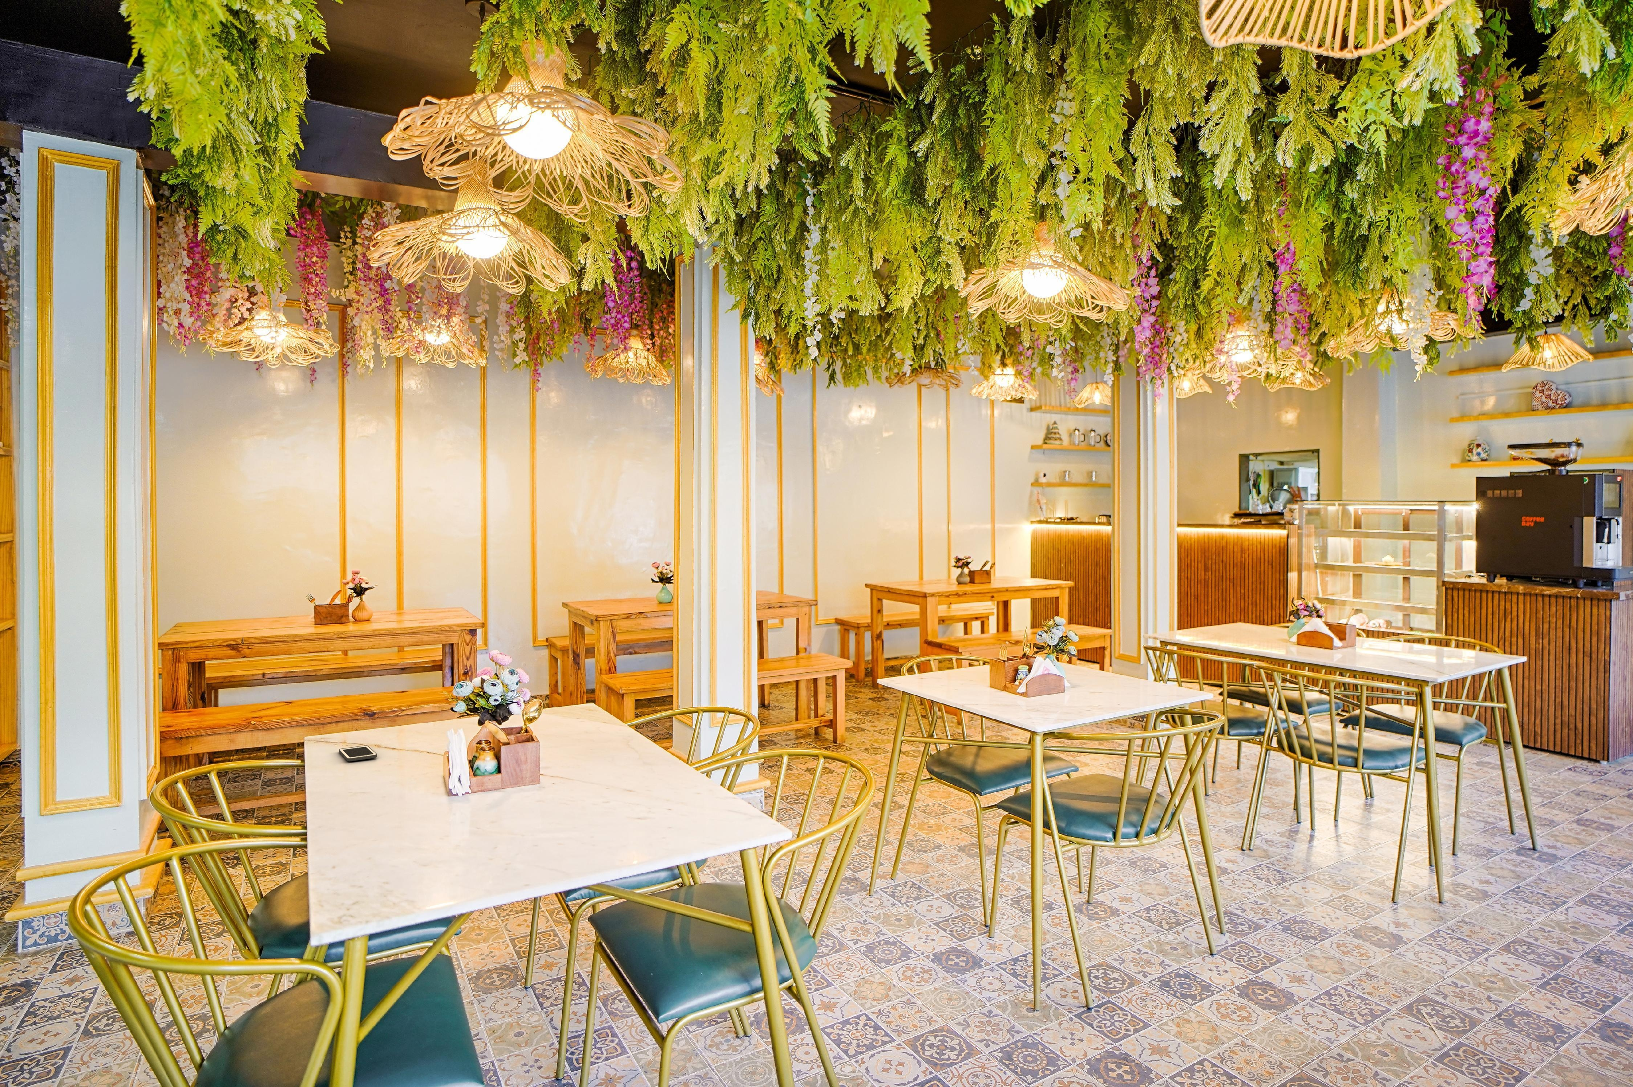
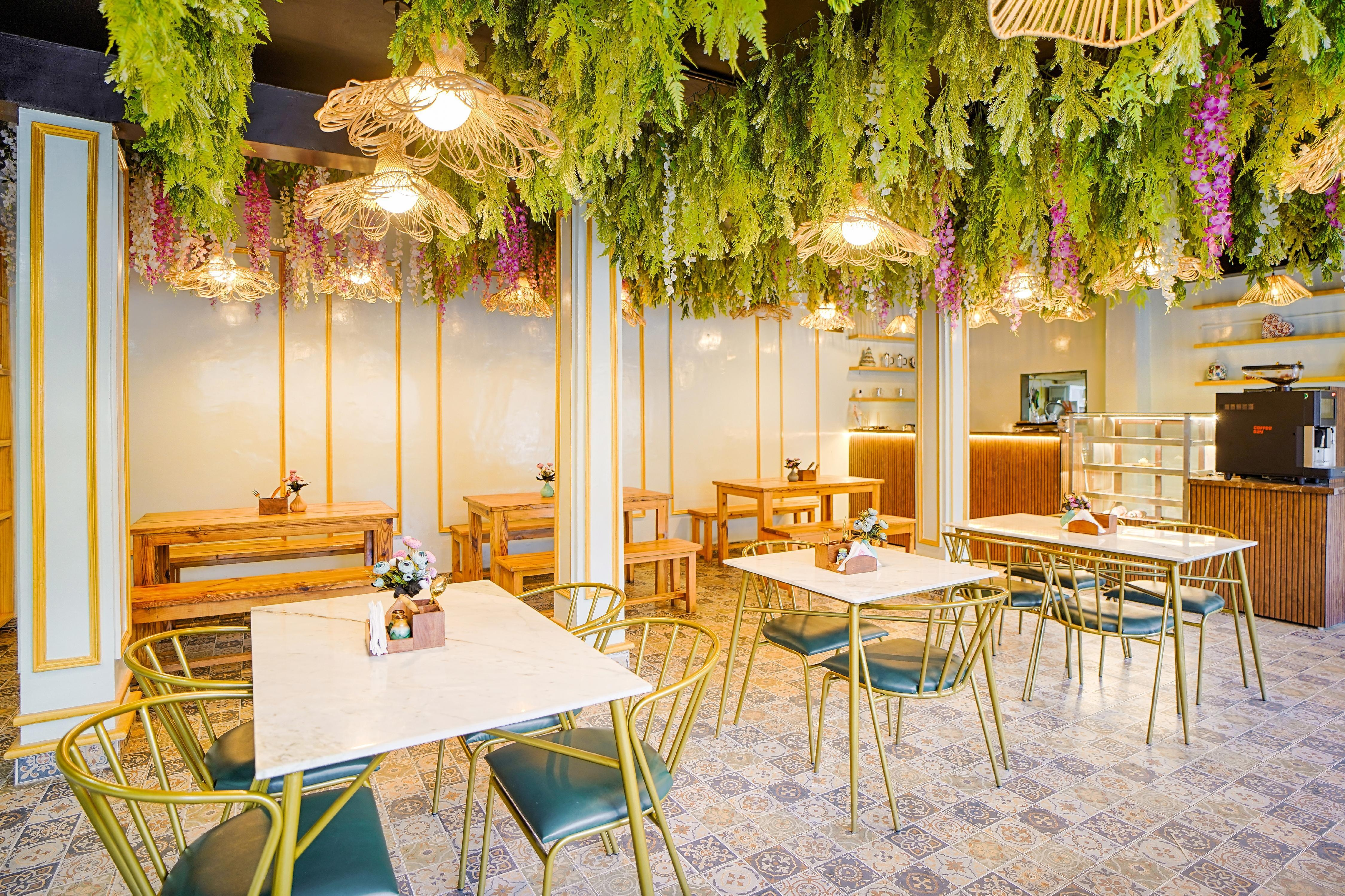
- cell phone (358, 753)
